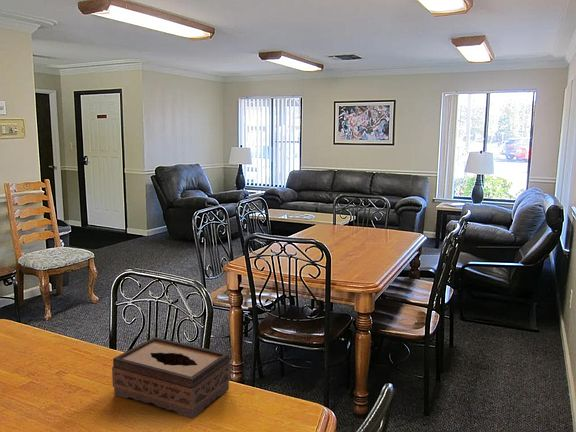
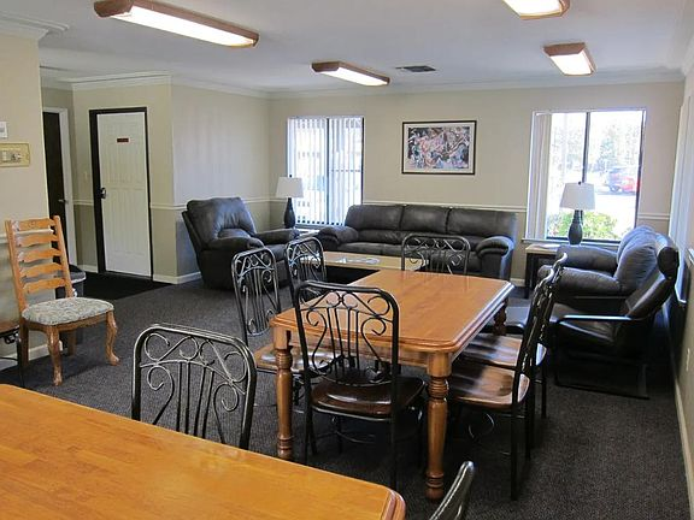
- tissue box (172, 374)
